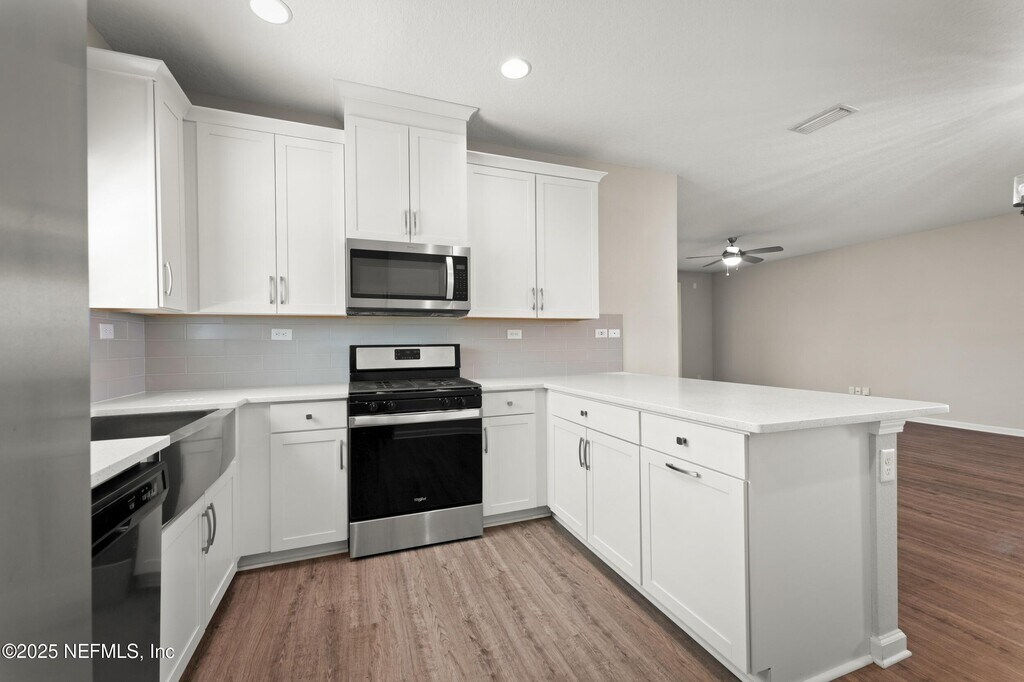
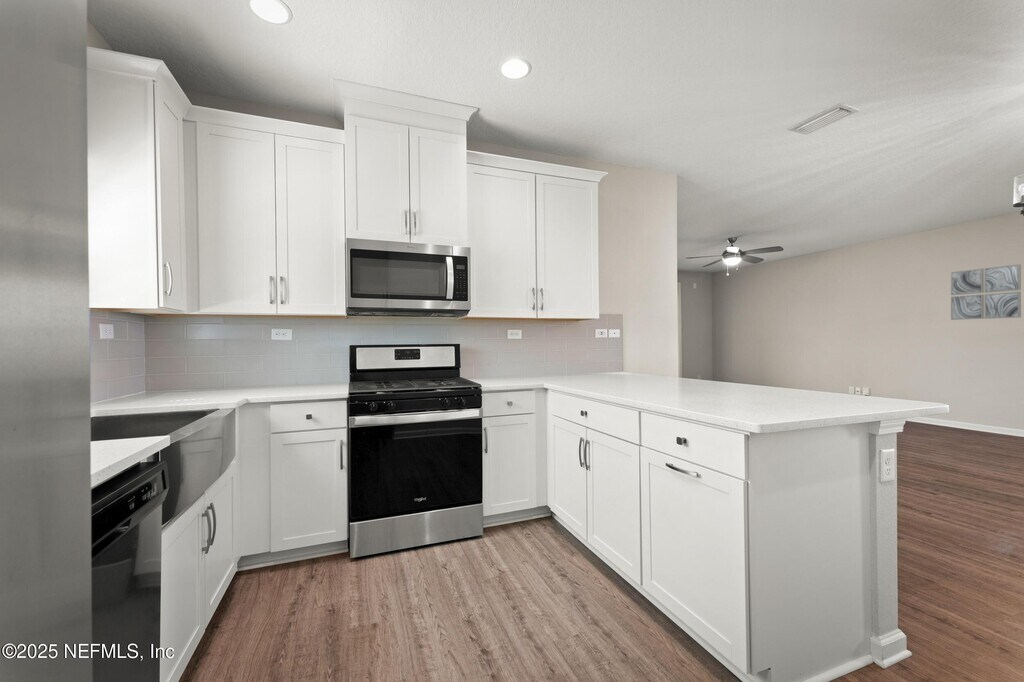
+ wall art (984, 294)
